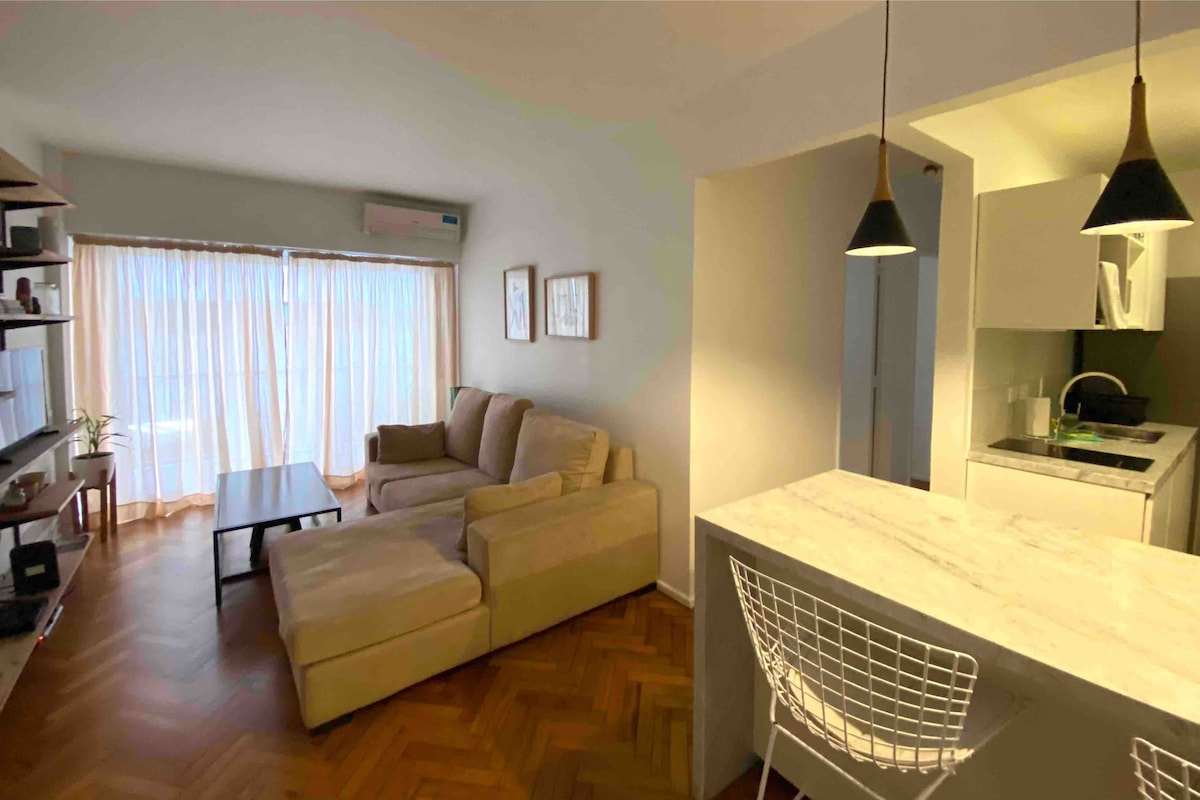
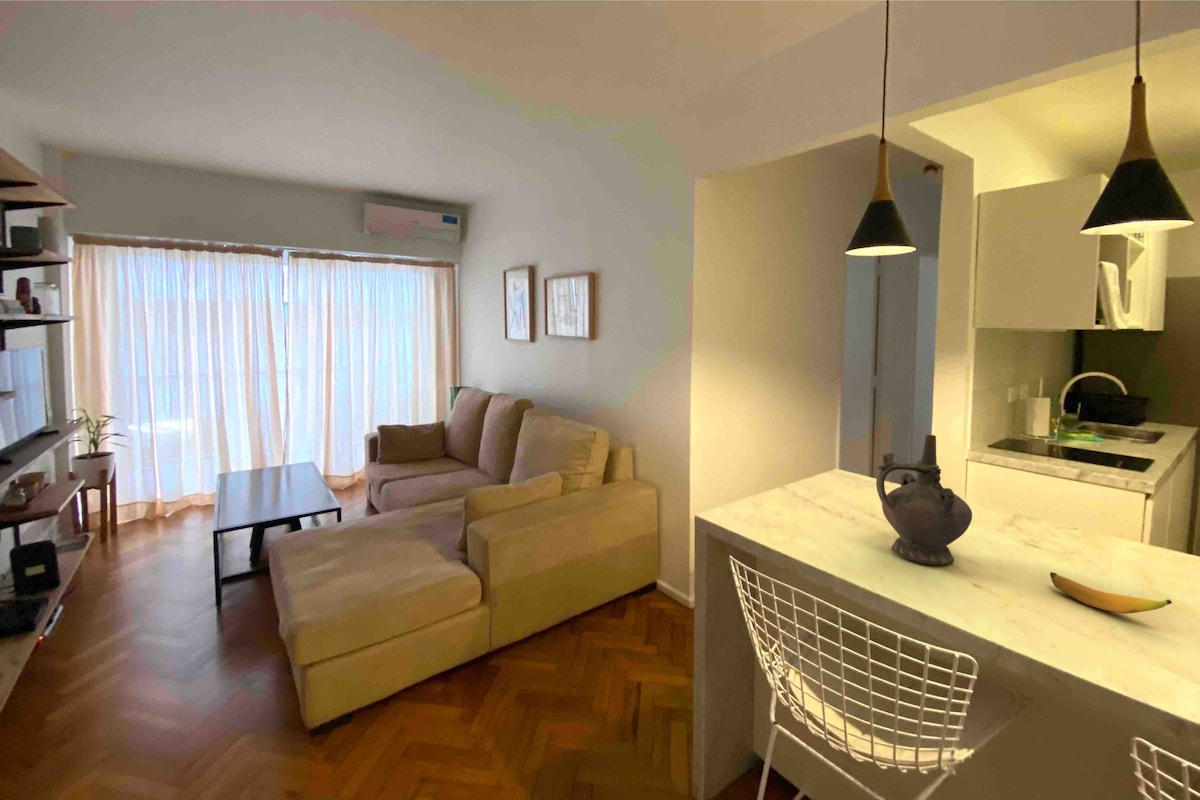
+ banana (1104, 594)
+ ceremonial vessel (921, 495)
